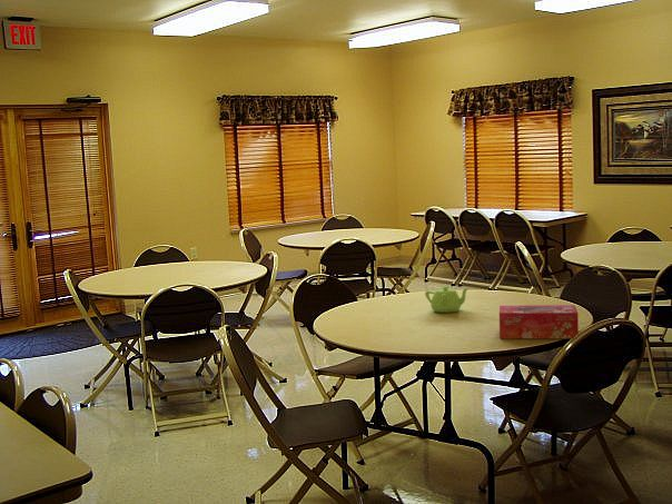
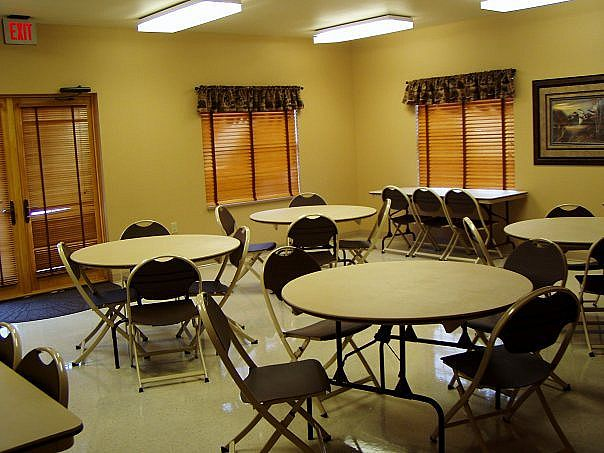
- tissue box (537, 322)
- teapot (447, 298)
